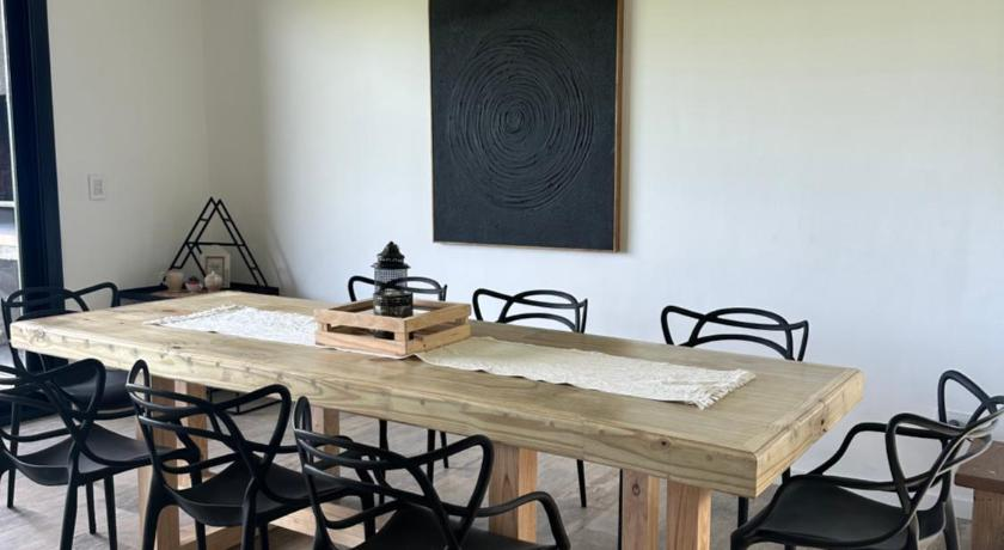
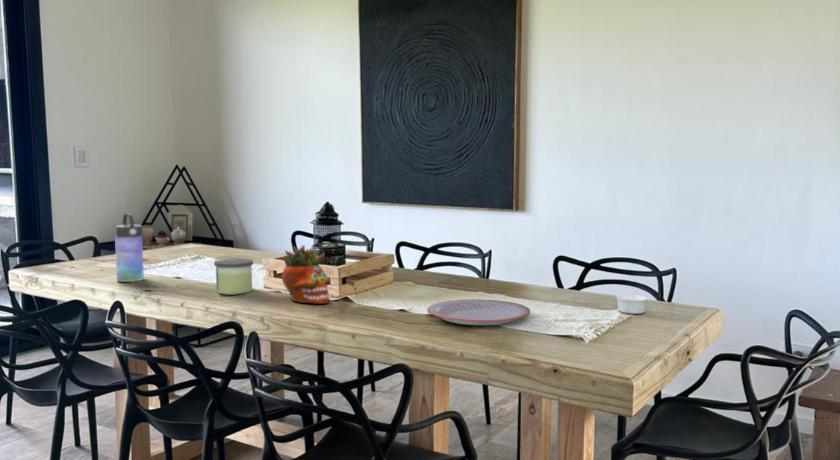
+ candle (234, 276)
+ ramekin (631, 304)
+ succulent planter (308, 273)
+ water bottle (129, 246)
+ plate (478, 313)
